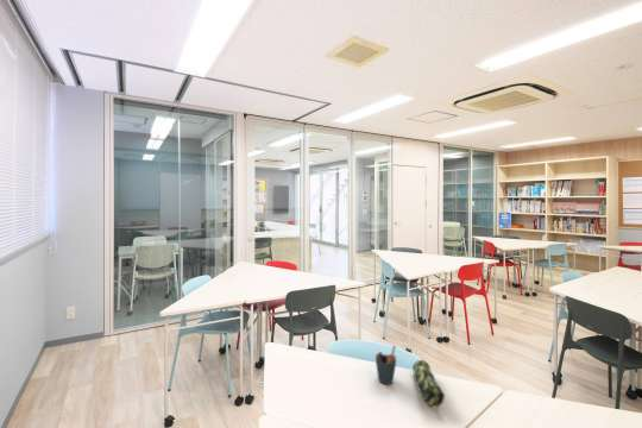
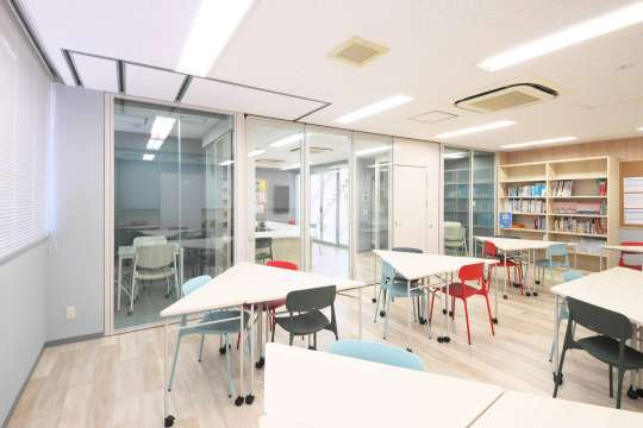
- pen holder (385, 364)
- pencil case (426, 380)
